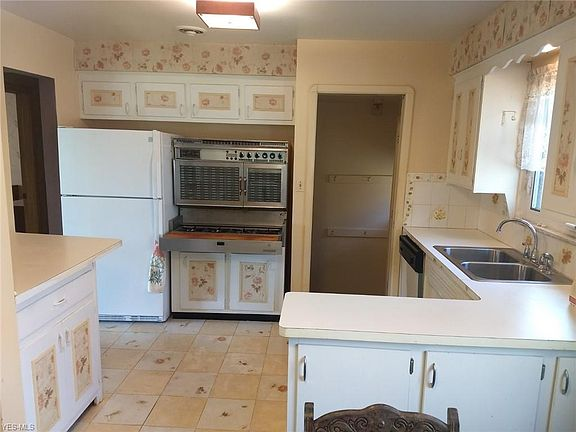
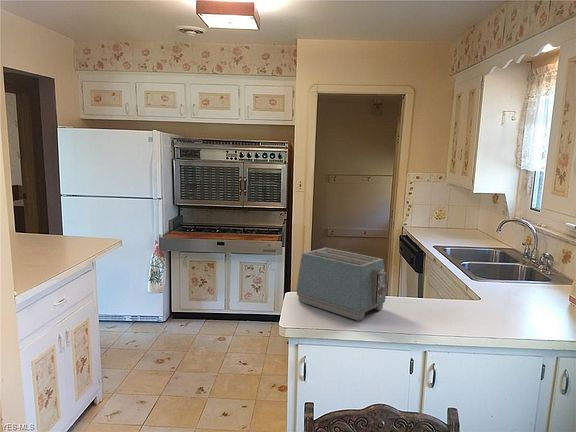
+ toaster (344, 281)
